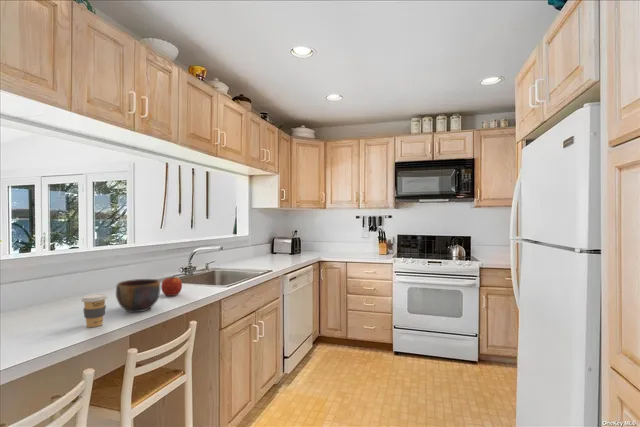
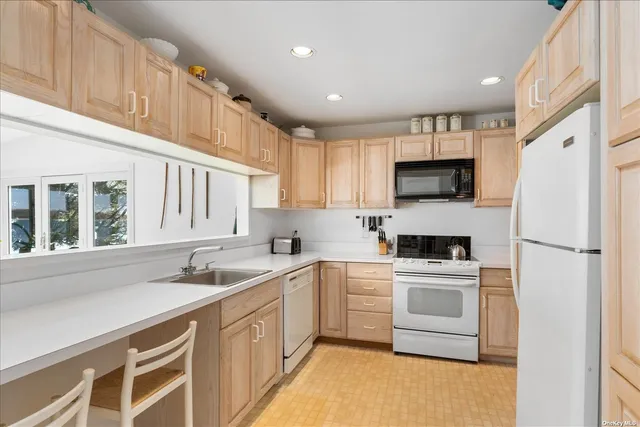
- coffee cup (94, 310)
- apple (171, 285)
- bowl (138, 295)
